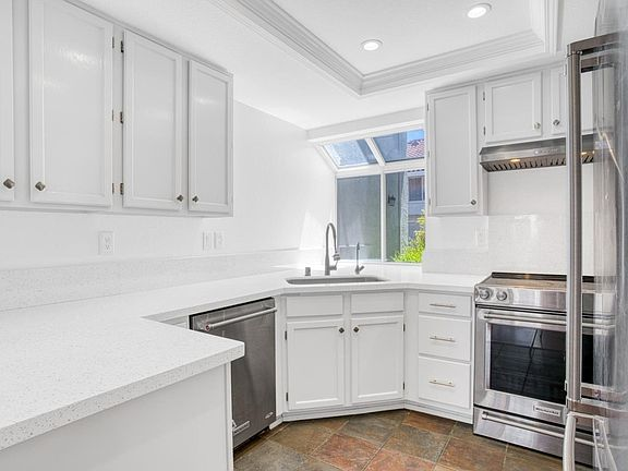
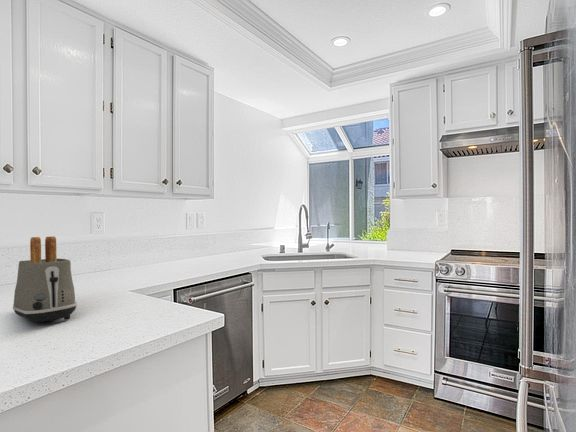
+ toaster (44, 276)
